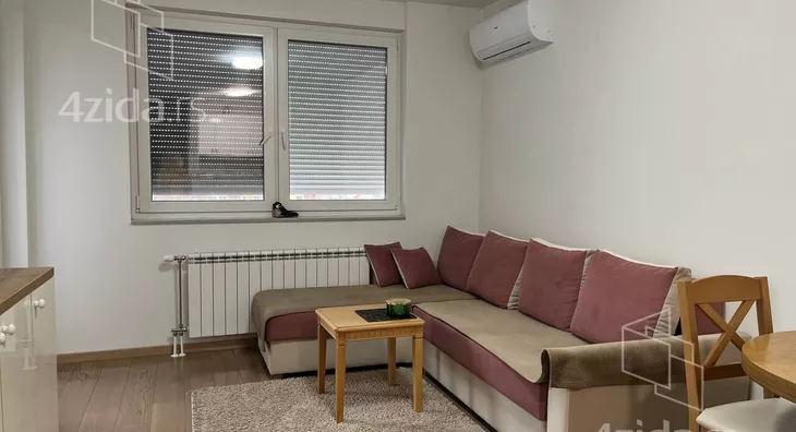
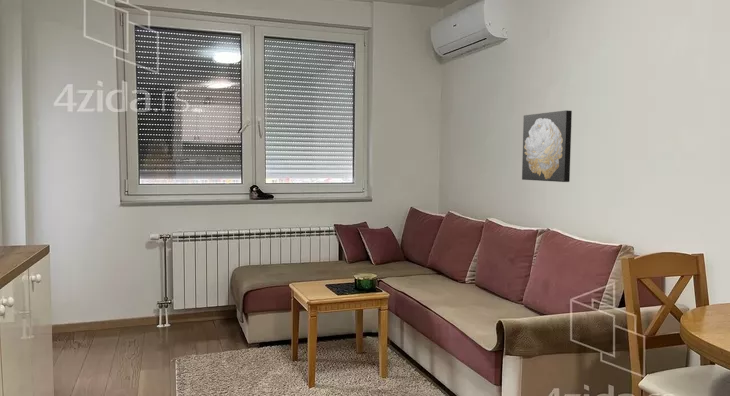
+ wall art (545, 147)
